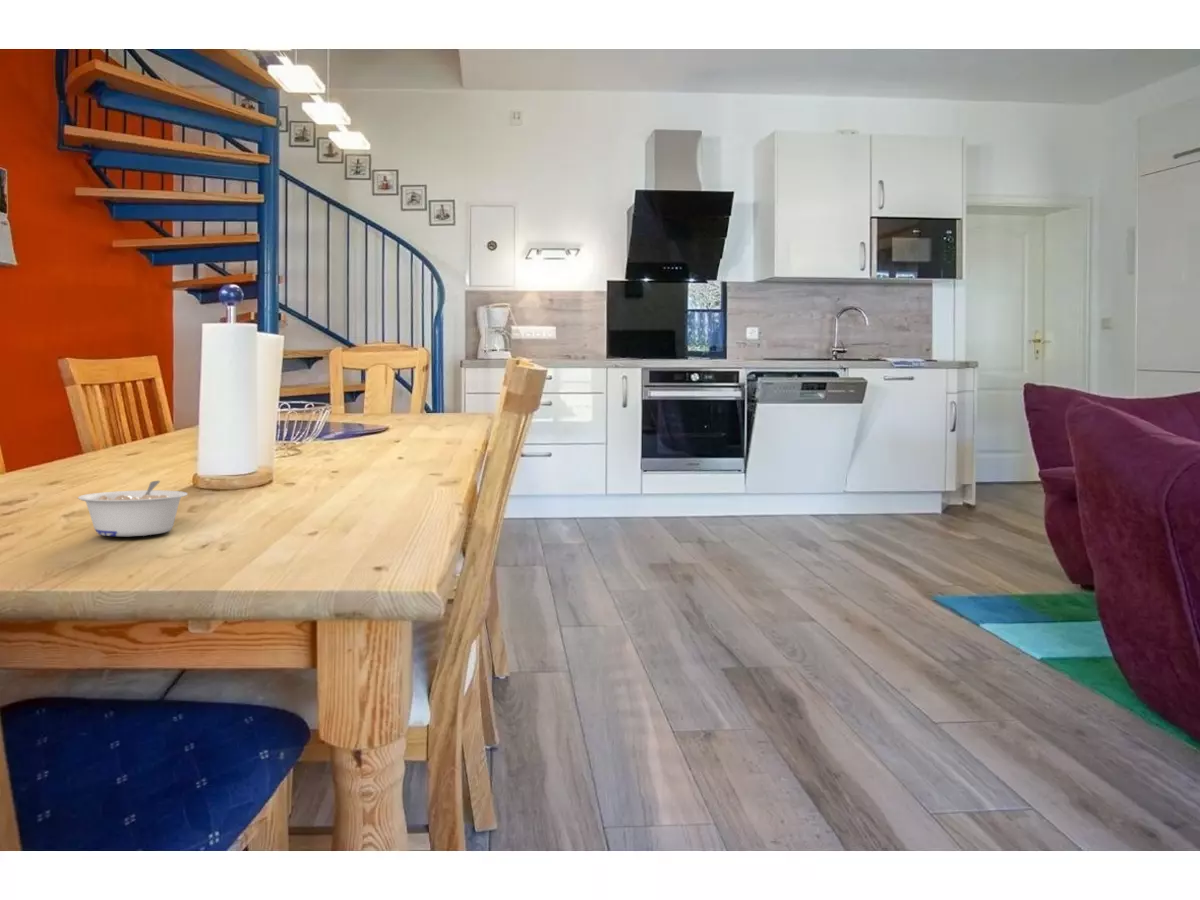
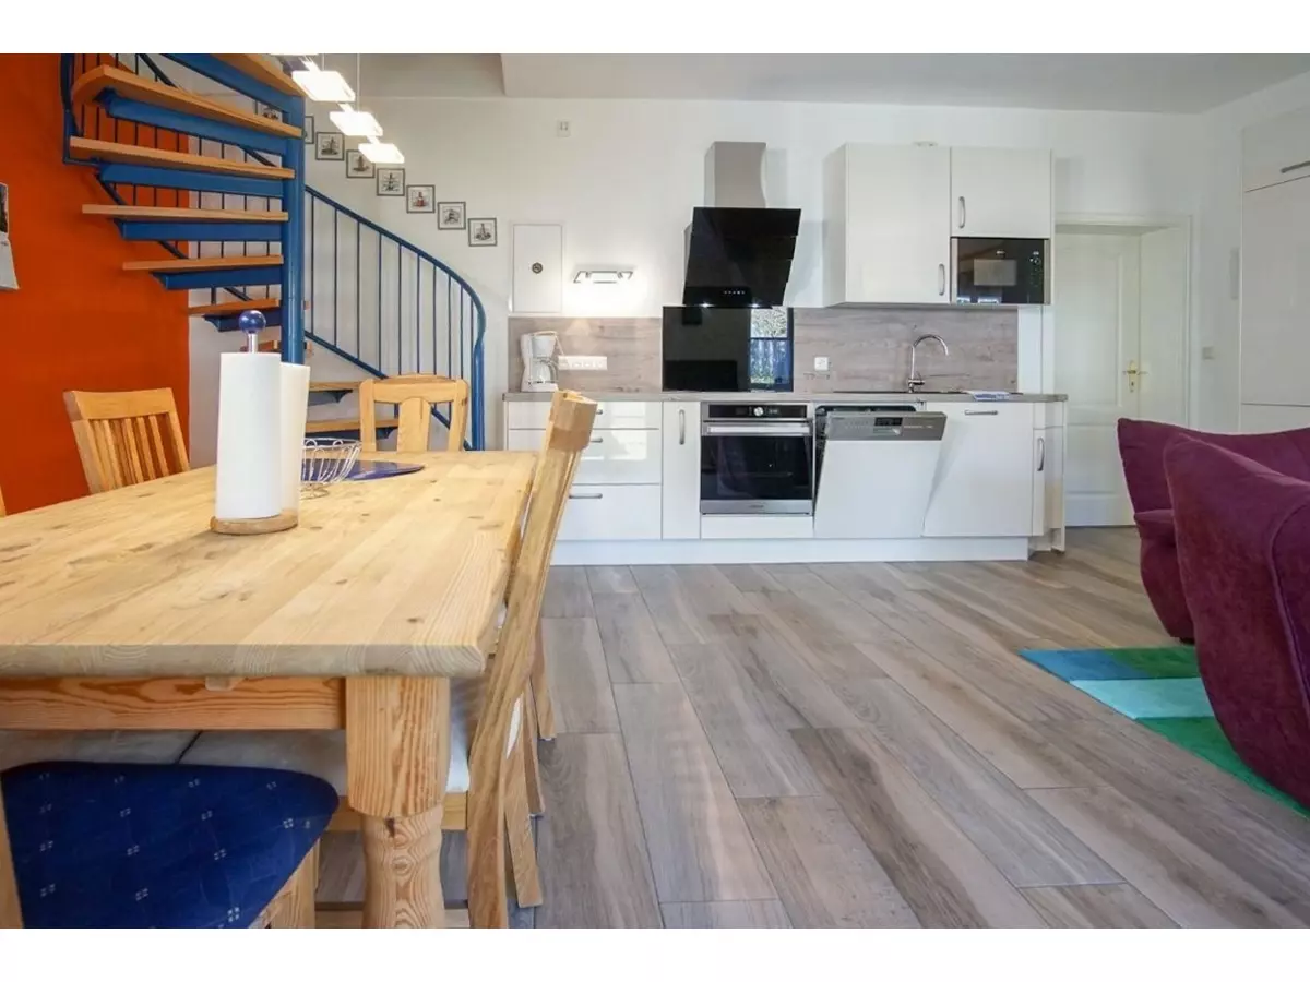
- legume (132, 509)
